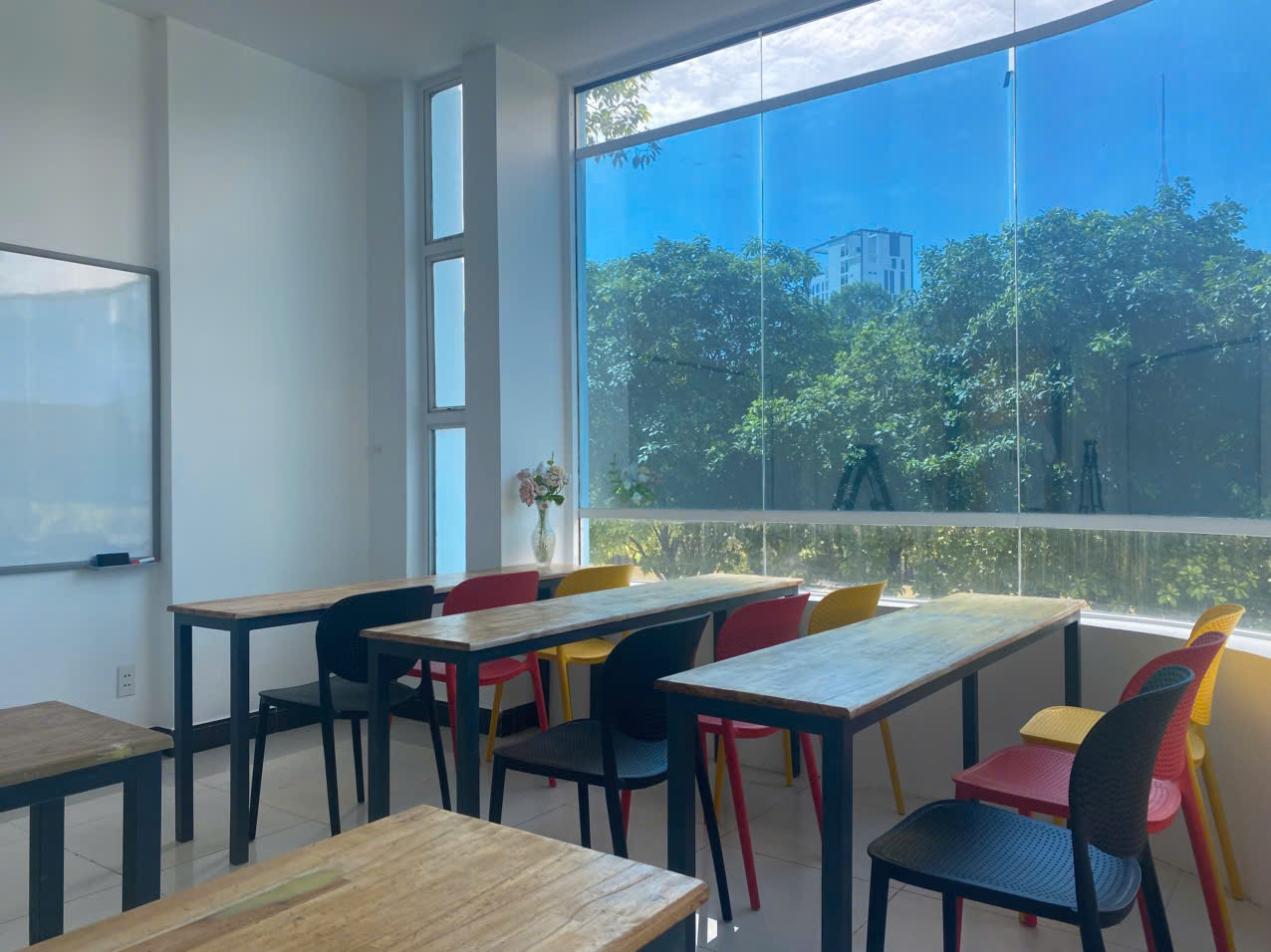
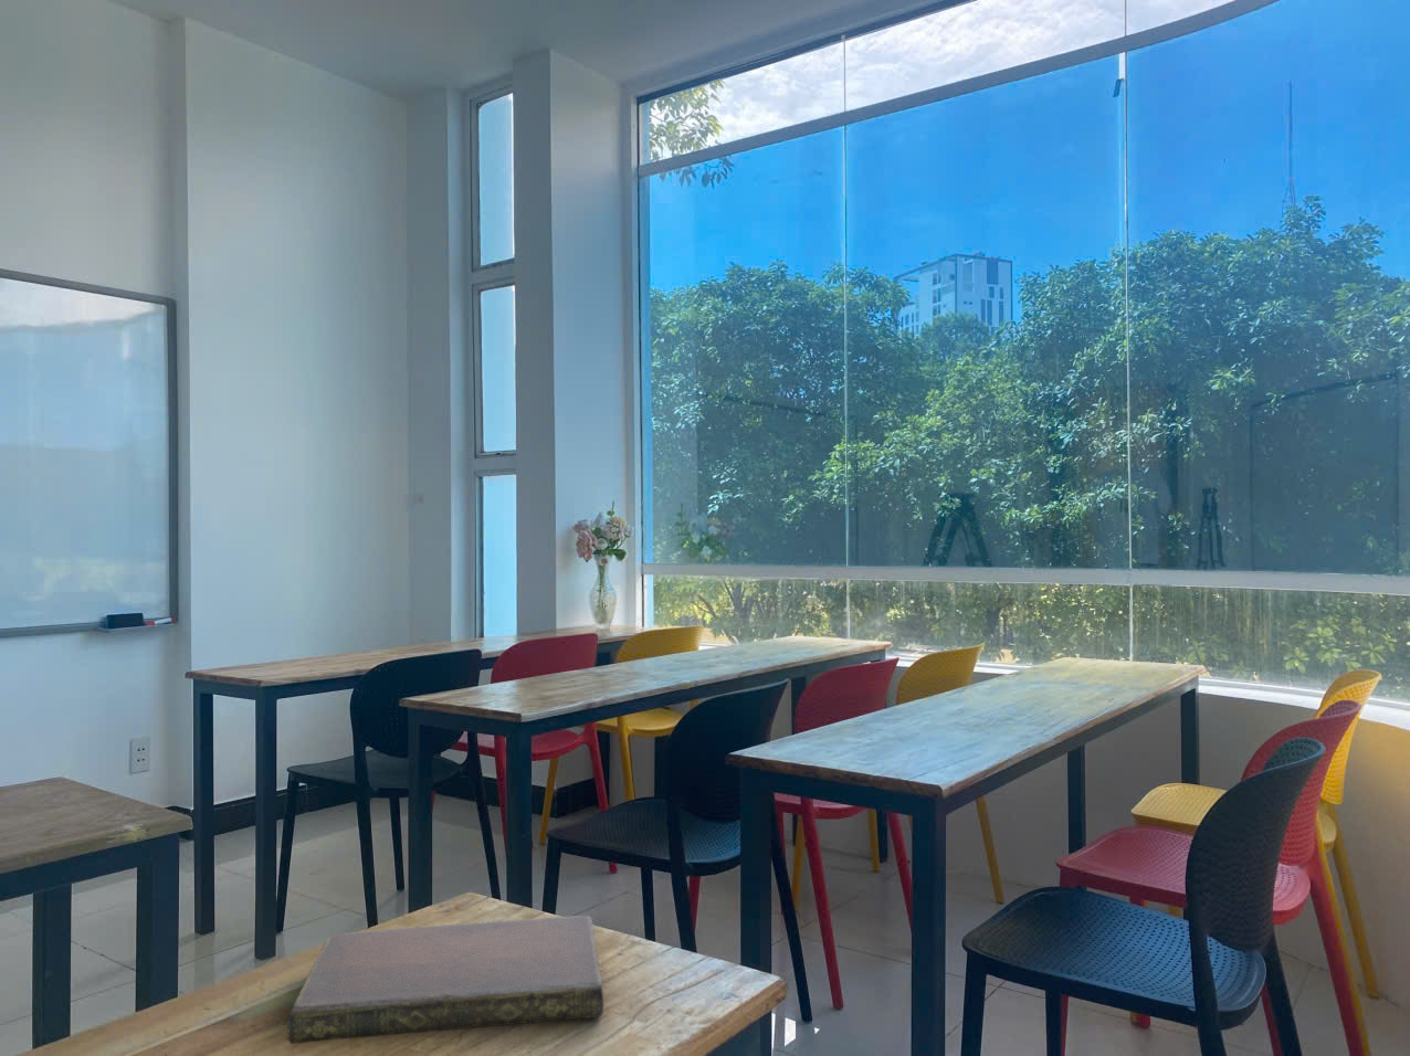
+ notebook (456, 972)
